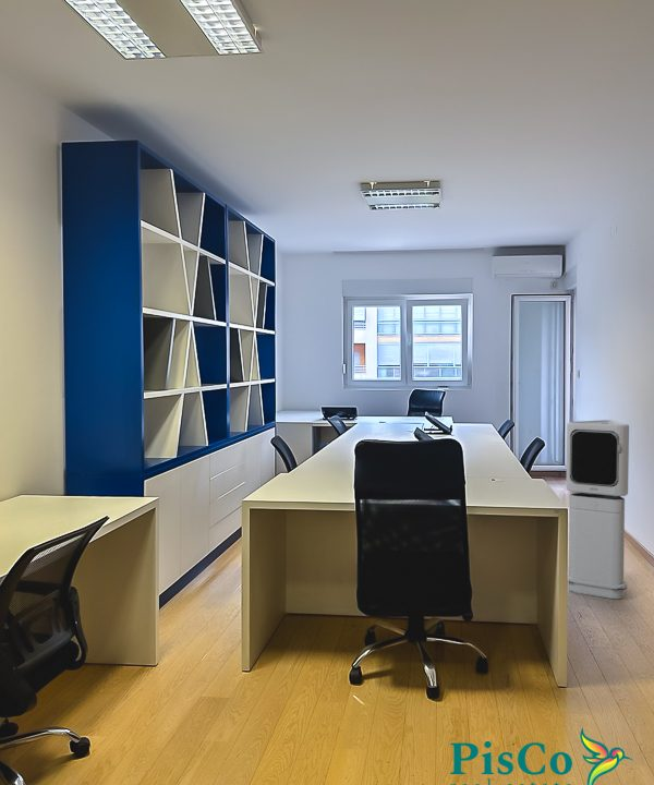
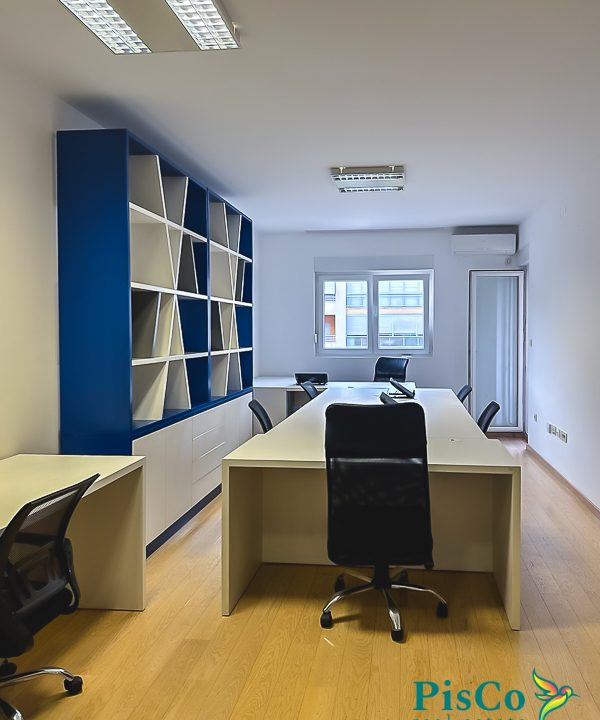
- air purifier (601, 505)
